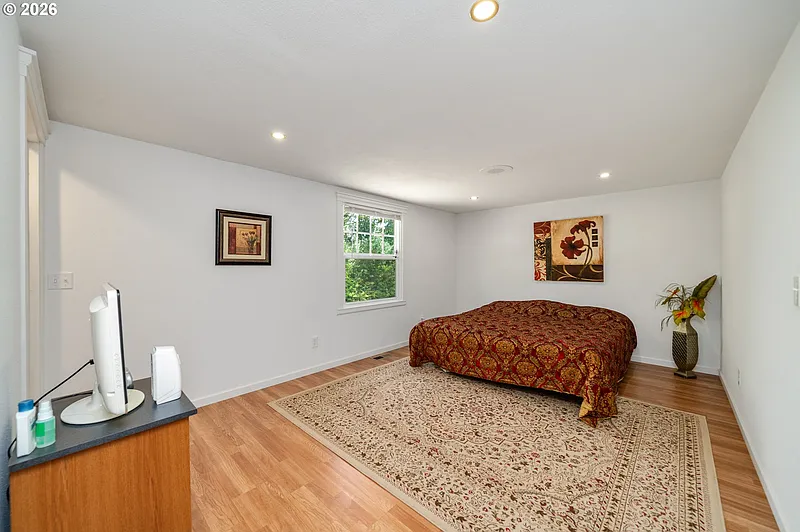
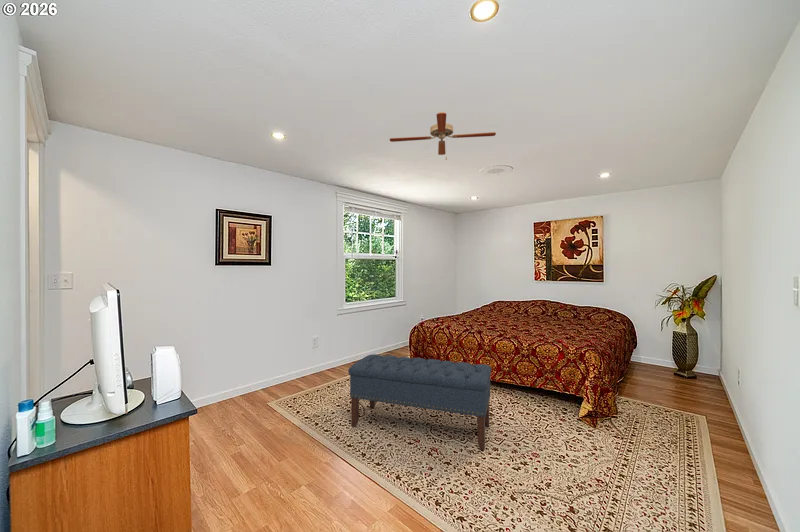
+ ceiling fan (441, 136)
+ bench (420, 394)
